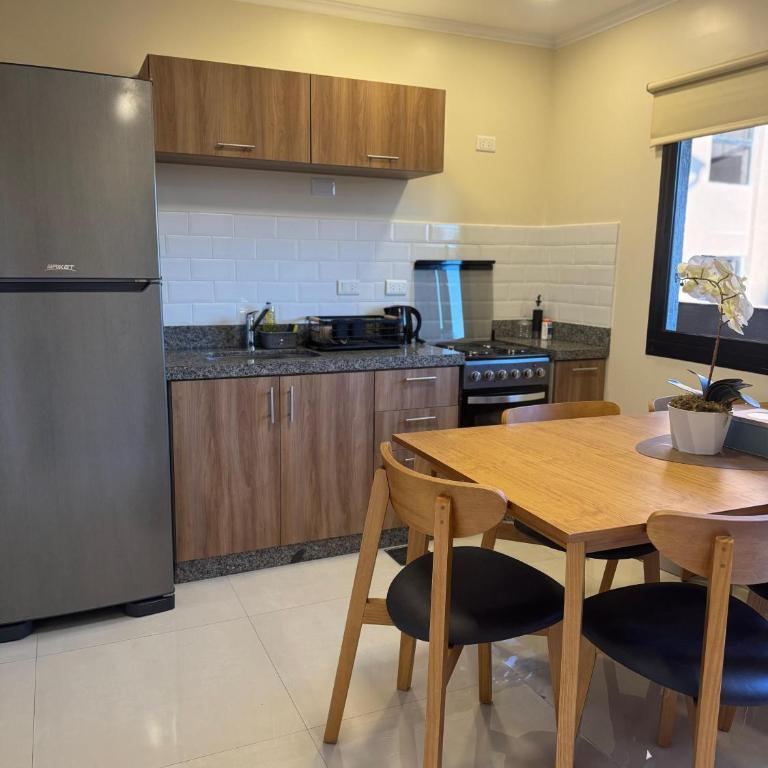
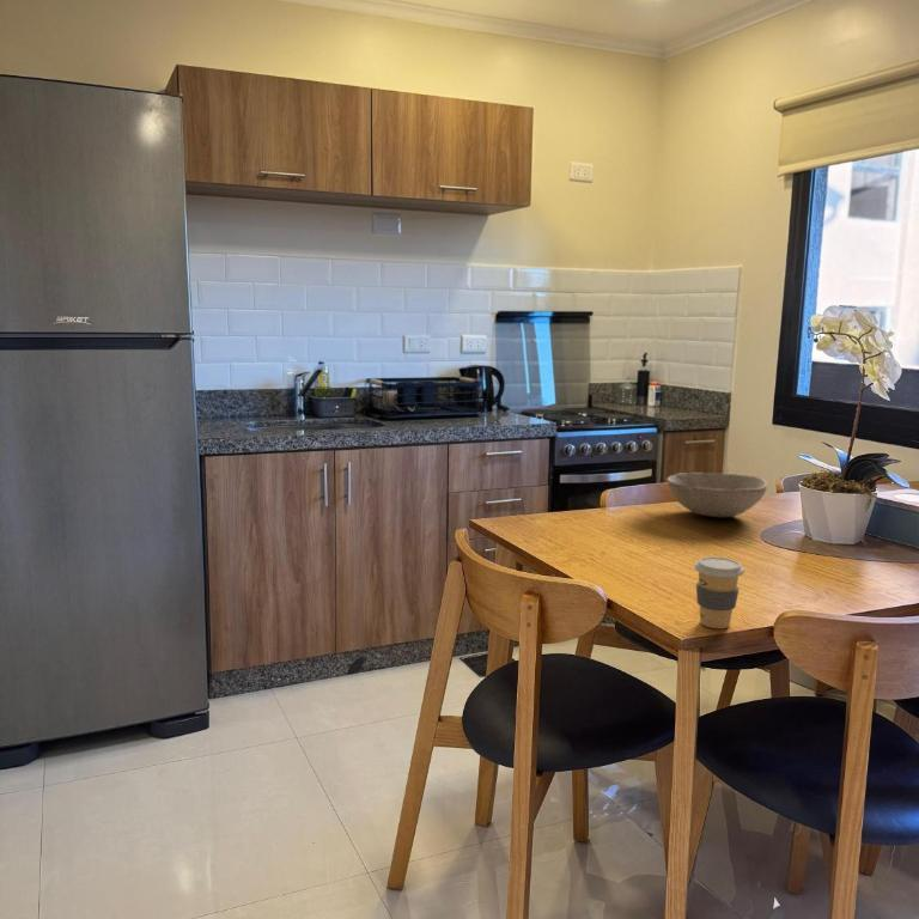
+ coffee cup (717, 592)
+ bowl (714, 497)
